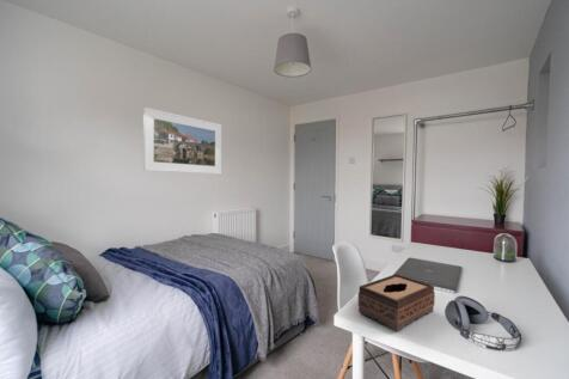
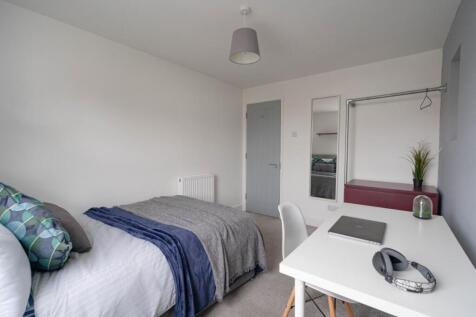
- tissue box (396, 298)
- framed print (186, 145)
